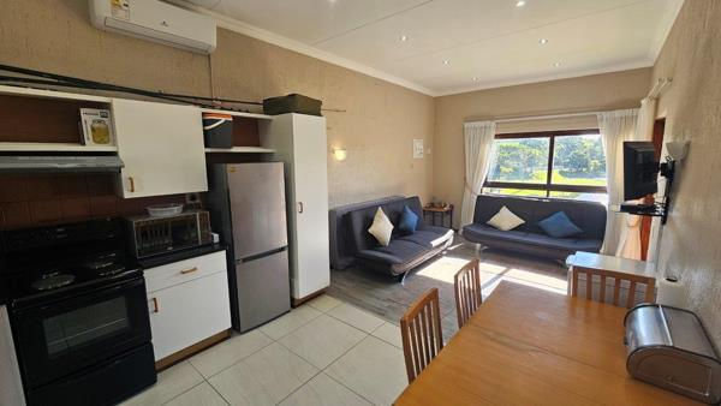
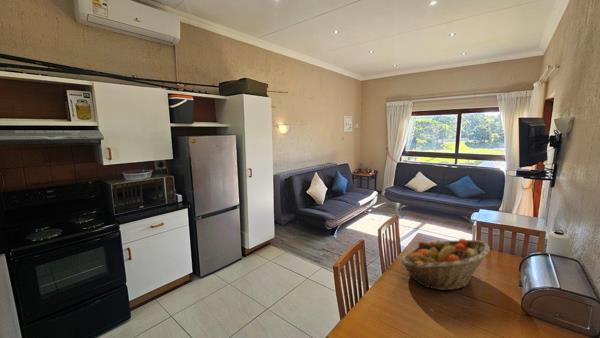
+ fruit basket (443, 259)
